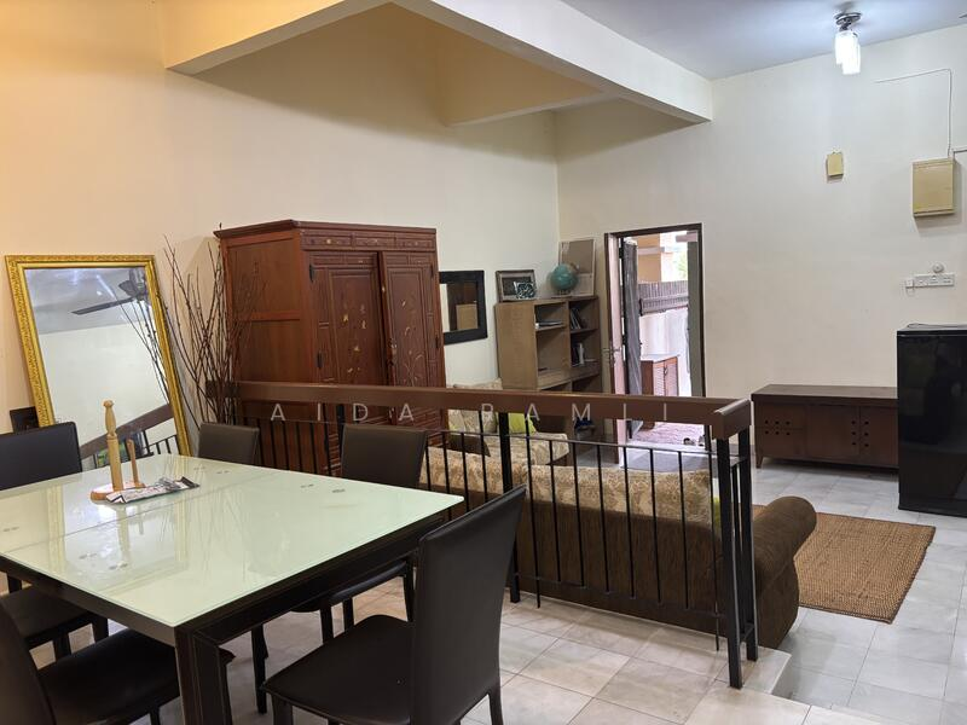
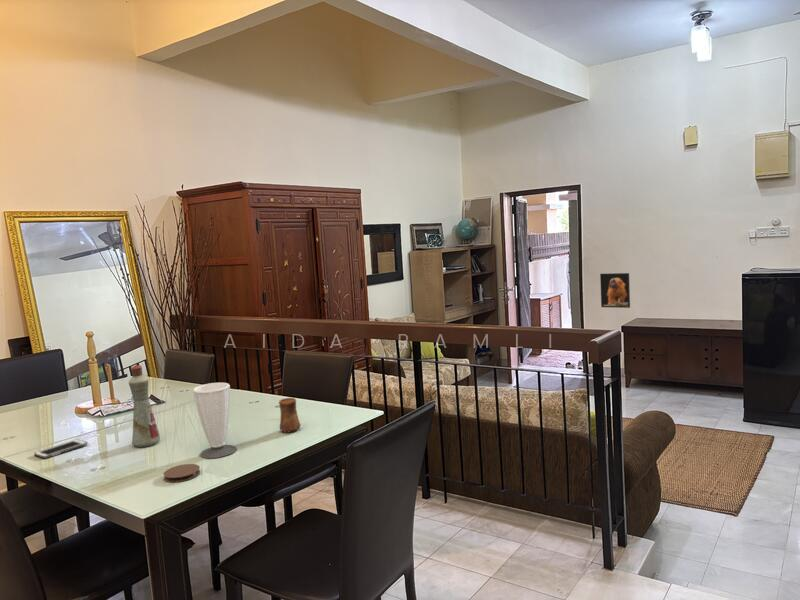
+ cell phone (61, 448)
+ bottle (141, 404)
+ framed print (615, 290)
+ cup (214, 419)
+ coaster (182, 472)
+ cup (289, 415)
